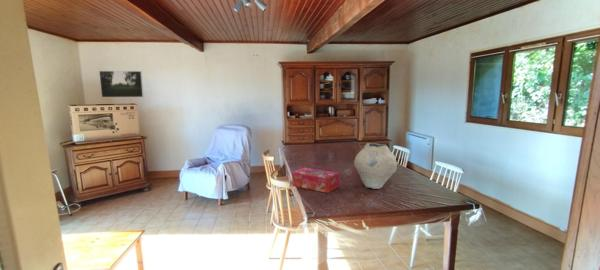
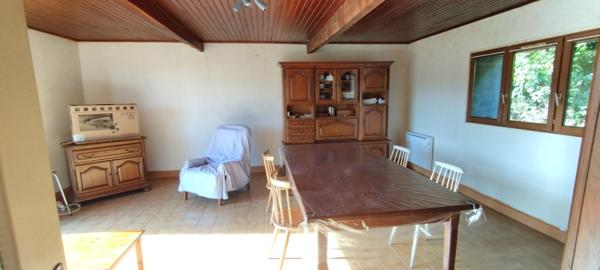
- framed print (121, 84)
- vase (375, 165)
- tissue box (315, 179)
